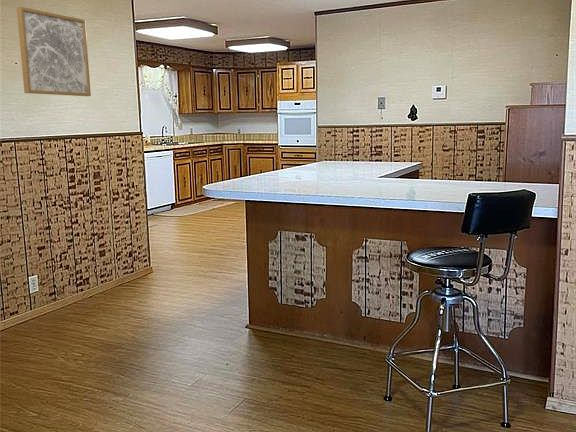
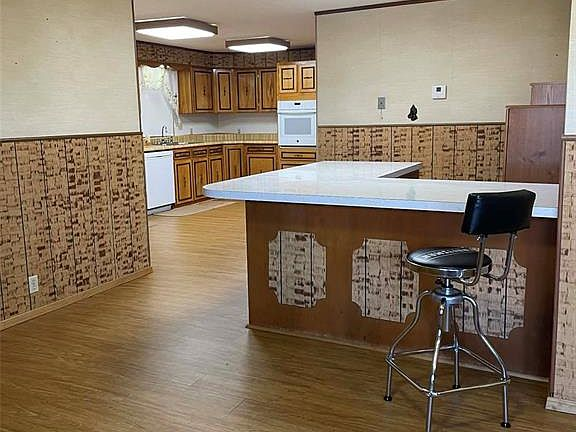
- wall art (56, 54)
